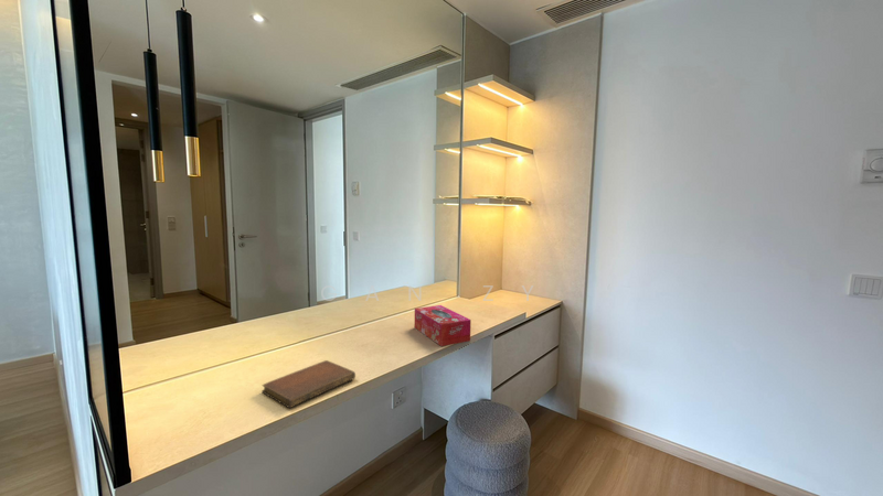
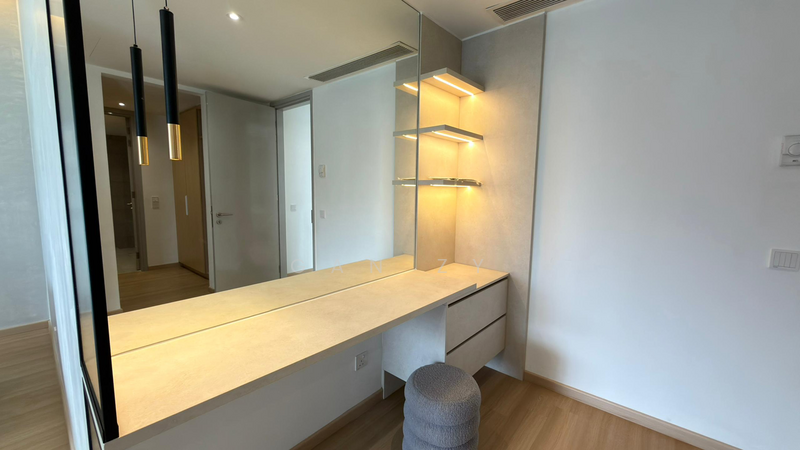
- tissue box (440, 323)
- notebook (310, 381)
